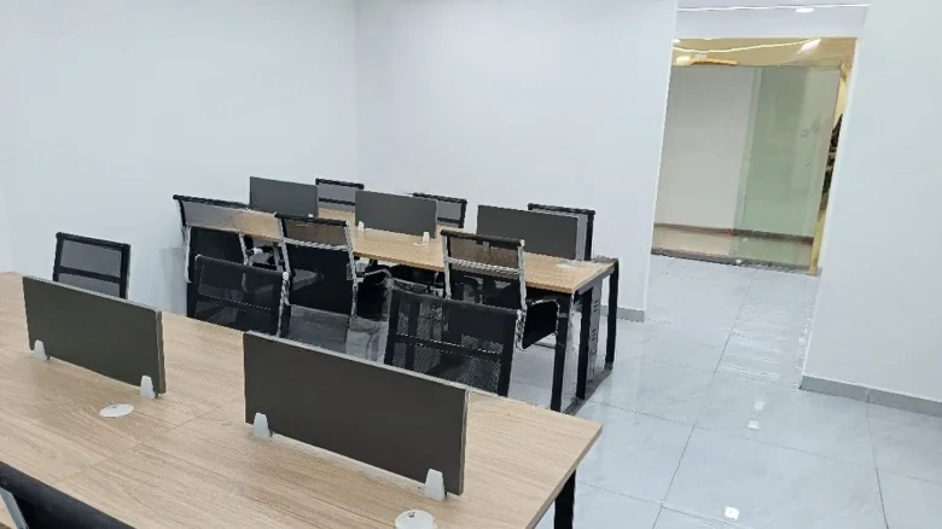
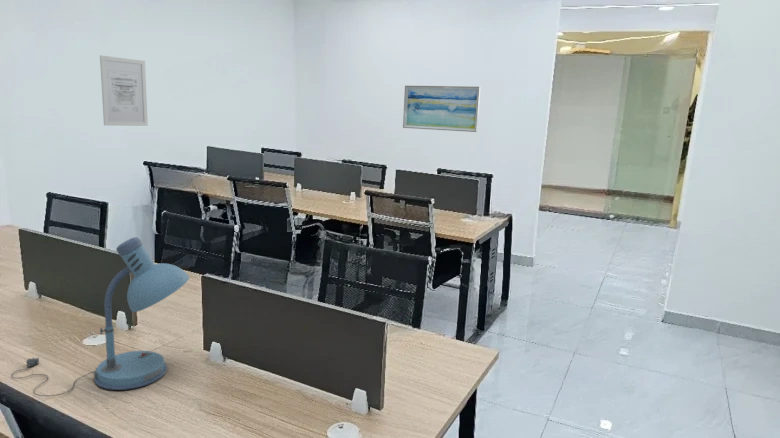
+ wall art (440, 108)
+ wall art (124, 92)
+ desk lamp (104, 306)
